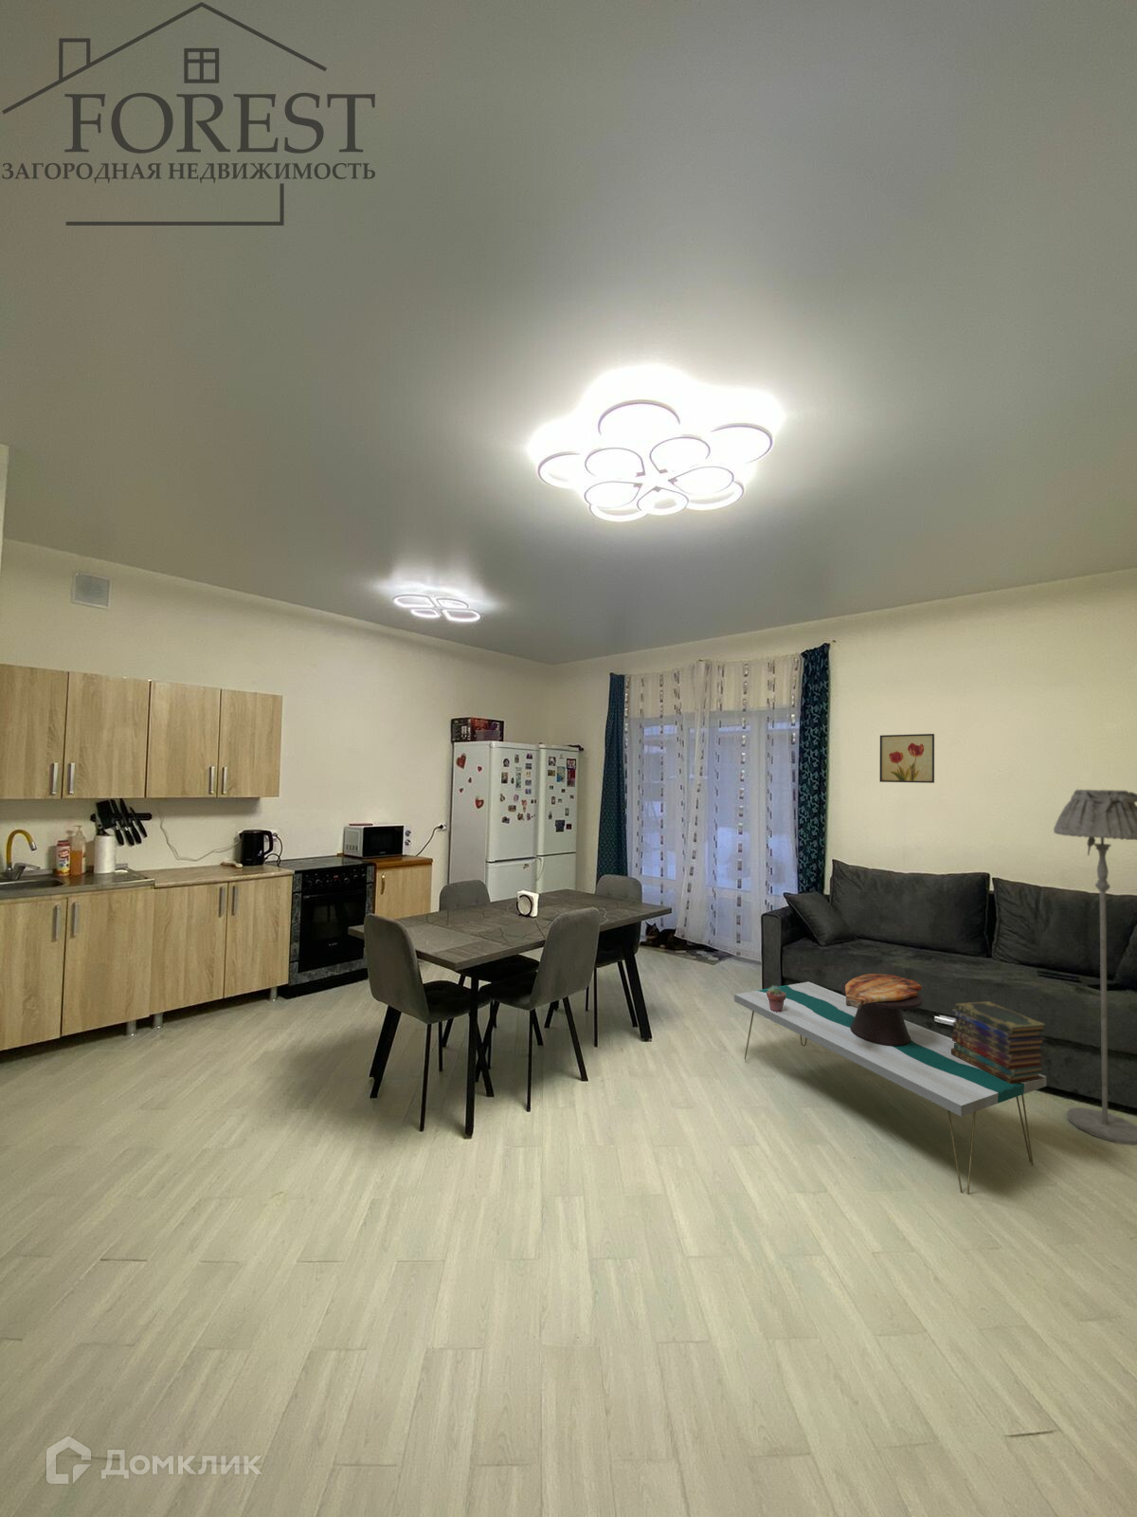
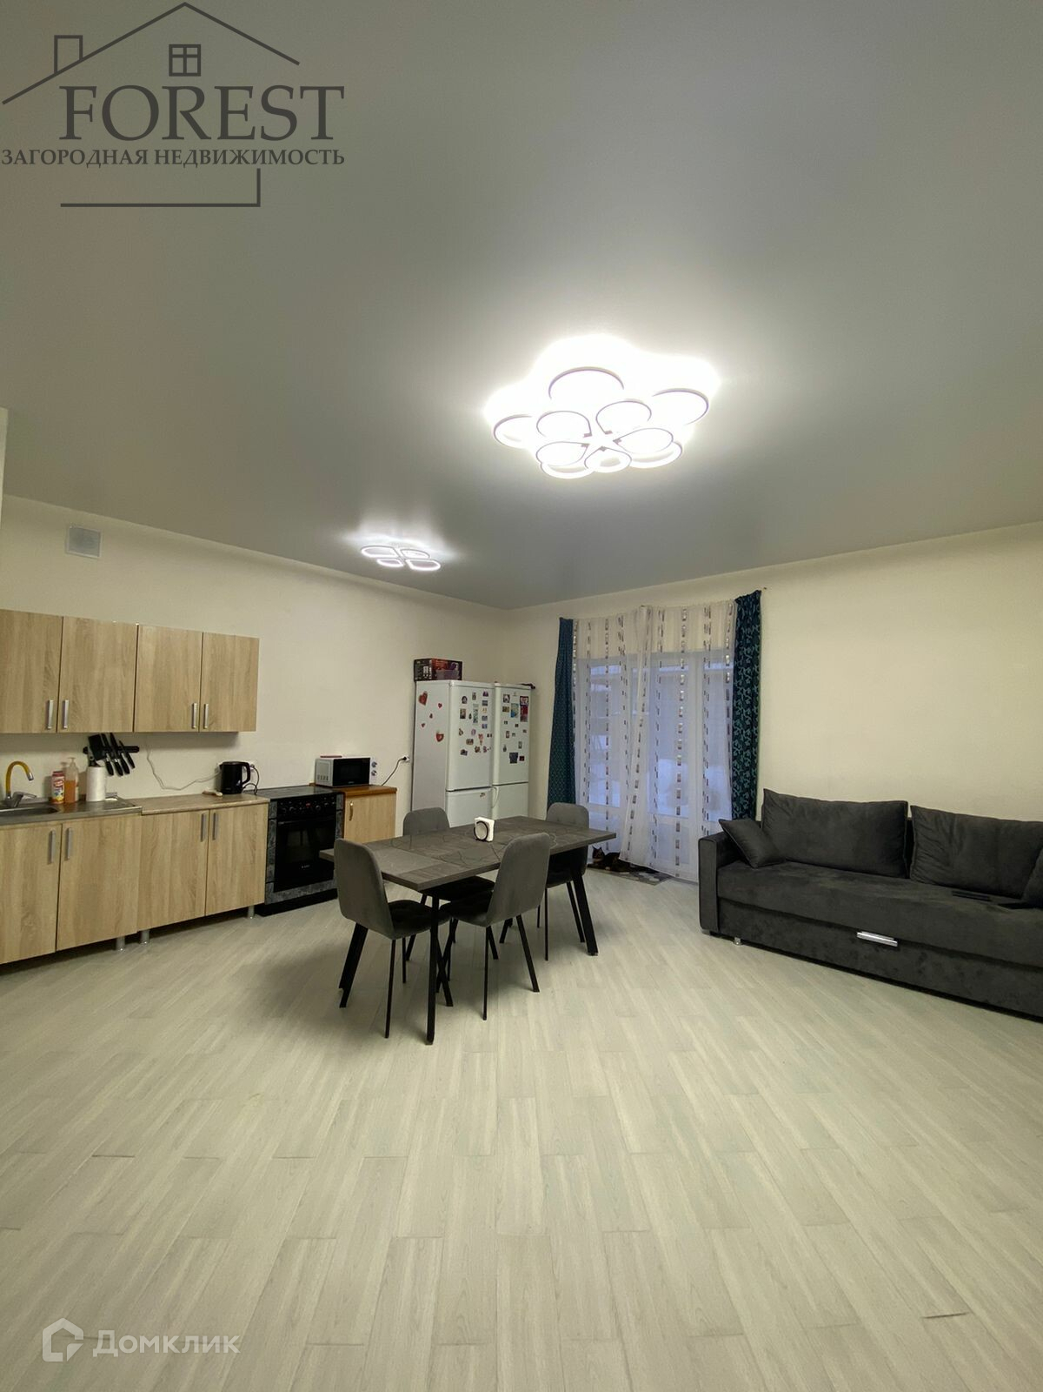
- coffee table (866, 1067)
- potted succulent (776, 997)
- floor lamp (1102, 956)
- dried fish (875, 1011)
- book stack (997, 1039)
- wall art (905, 758)
